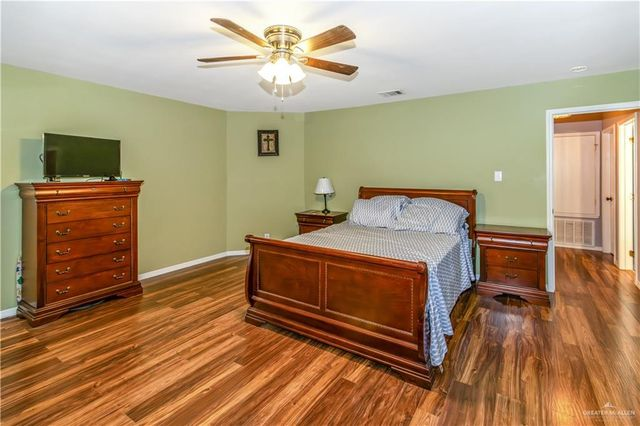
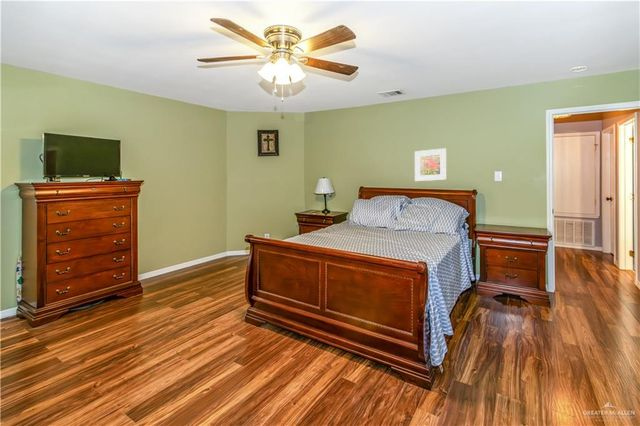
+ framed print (430, 165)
